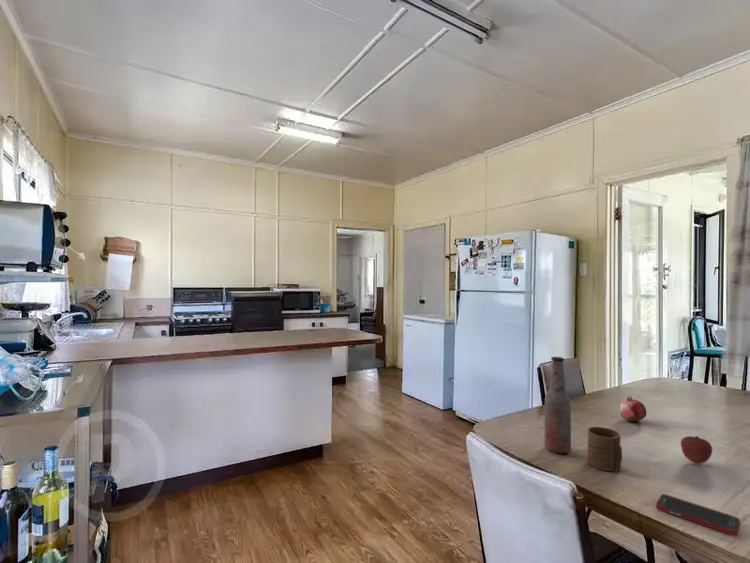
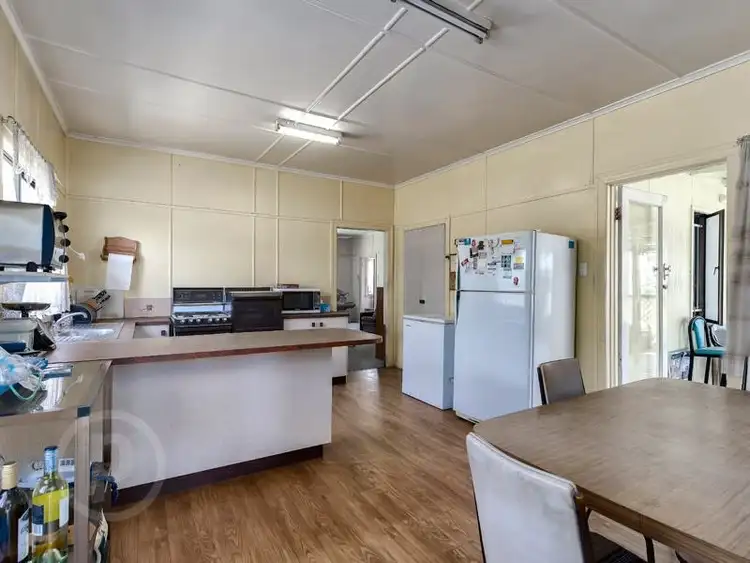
- cell phone (696, 513)
- fruit (696, 449)
- fruit (632, 407)
- bottle (557, 403)
- cup (604, 448)
